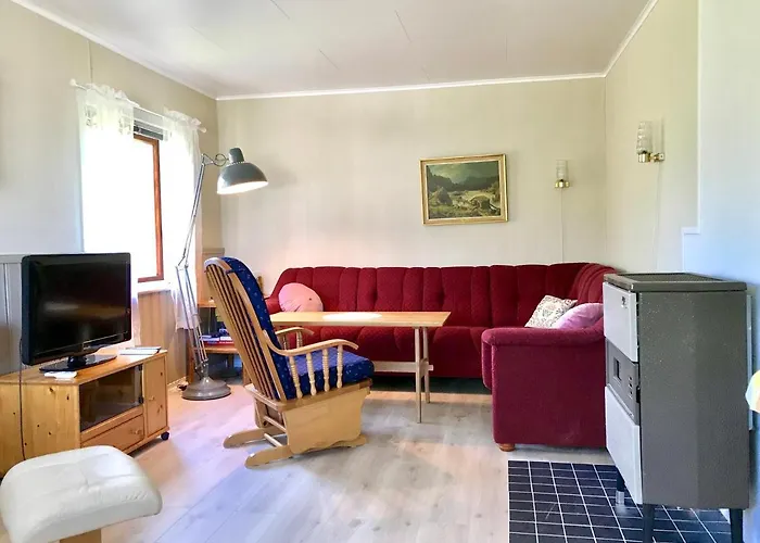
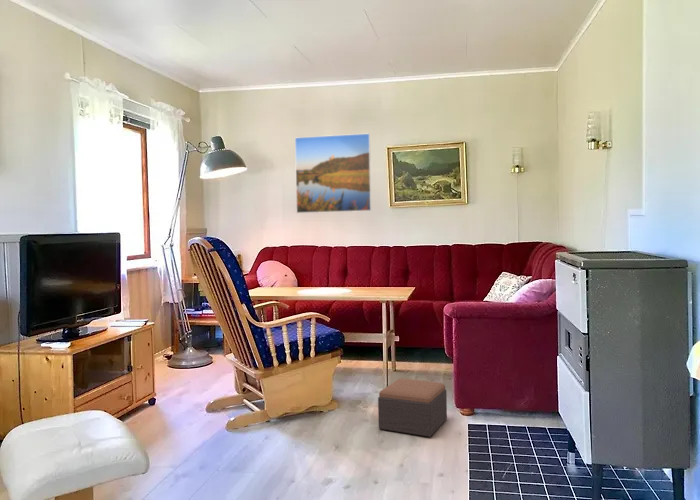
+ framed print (332, 173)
+ footstool (413, 404)
